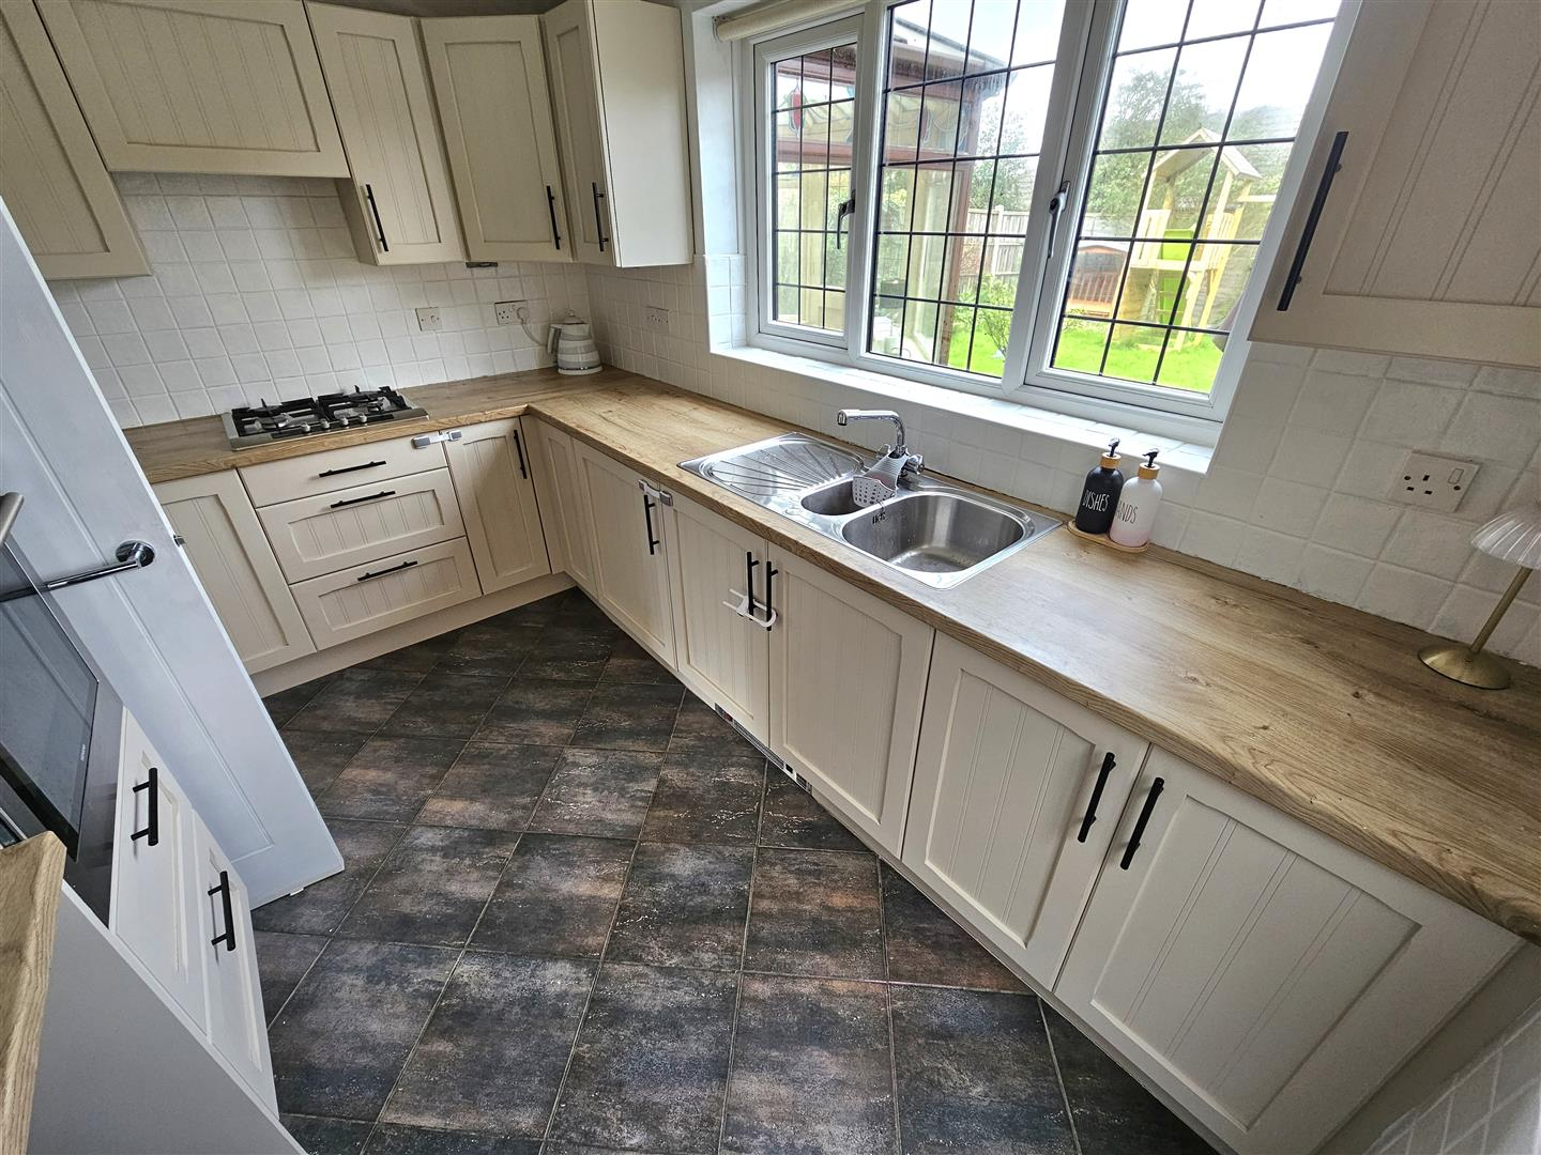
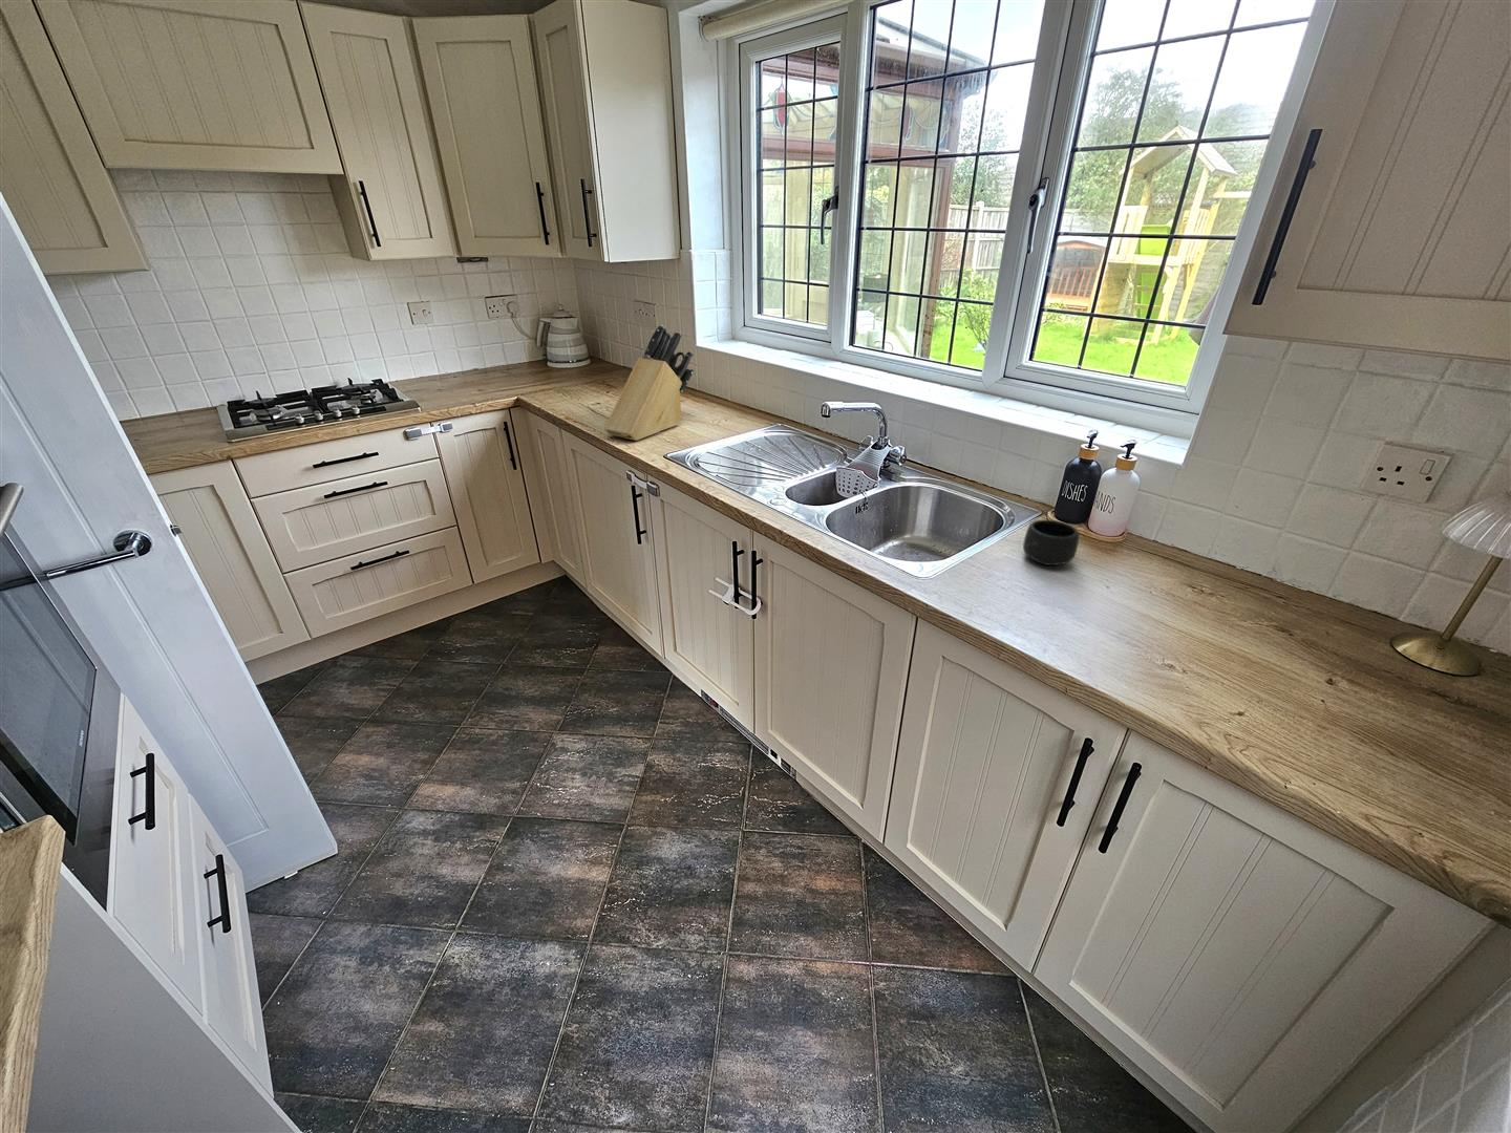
+ mug (1047, 542)
+ knife block (650, 380)
